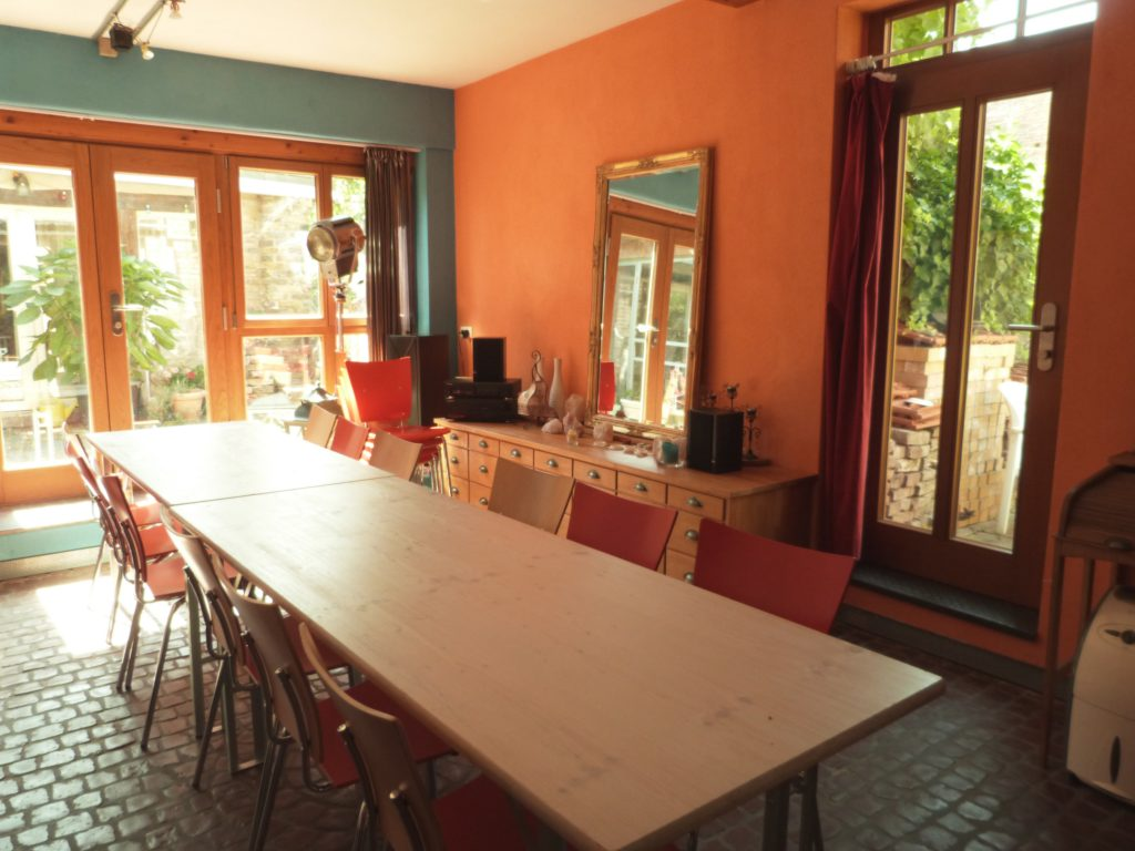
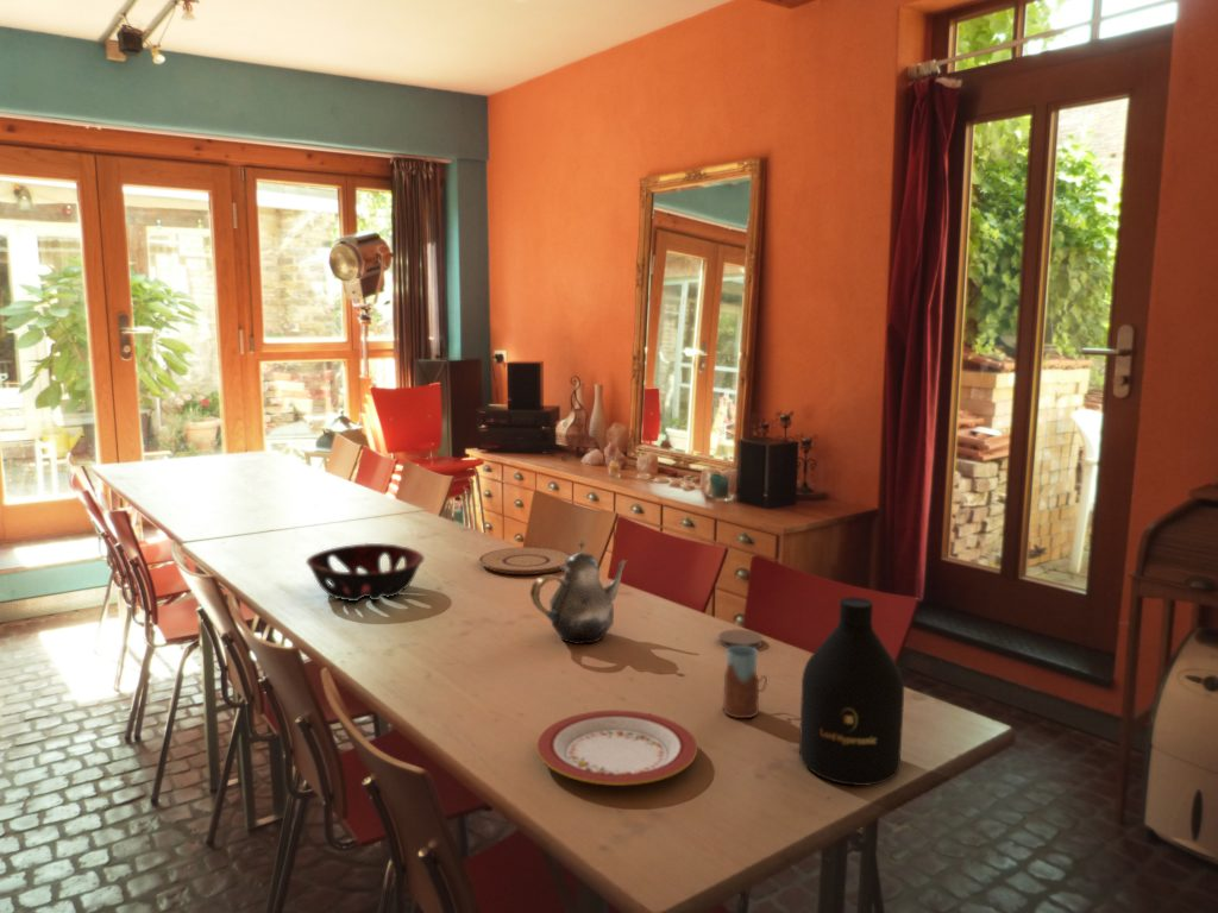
+ plate (526, 560)
+ decorative bowl (366, 574)
+ bottle (852, 684)
+ plate (616, 749)
+ coaster (740, 638)
+ teapot (580, 588)
+ drinking glass (747, 679)
